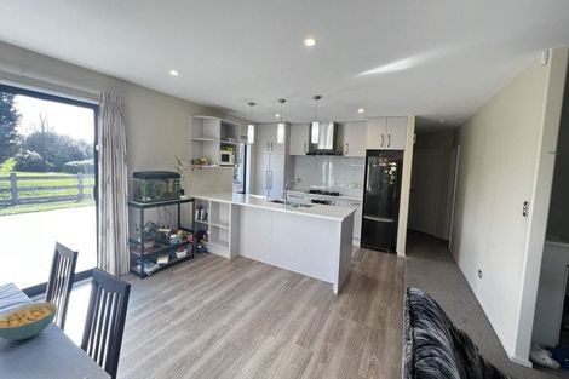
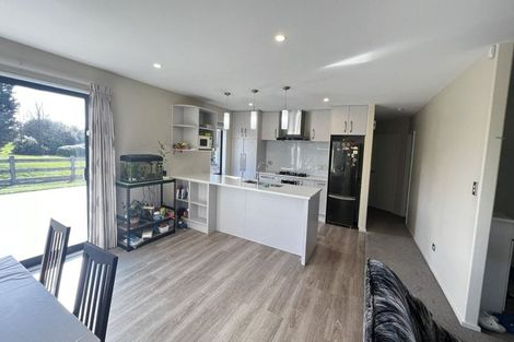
- cereal bowl (27, 325)
